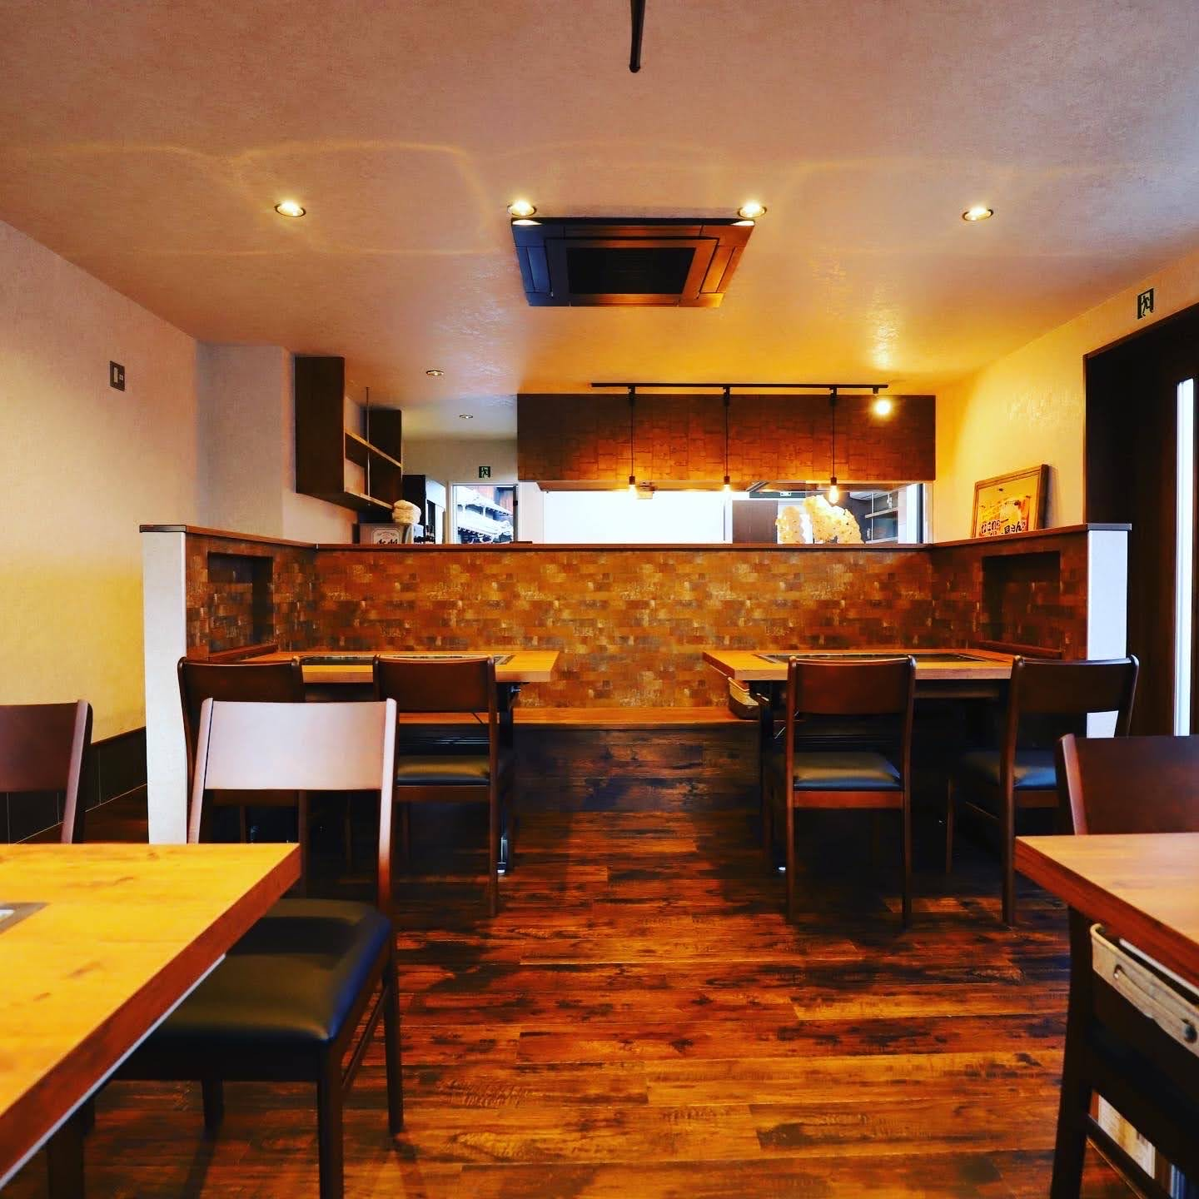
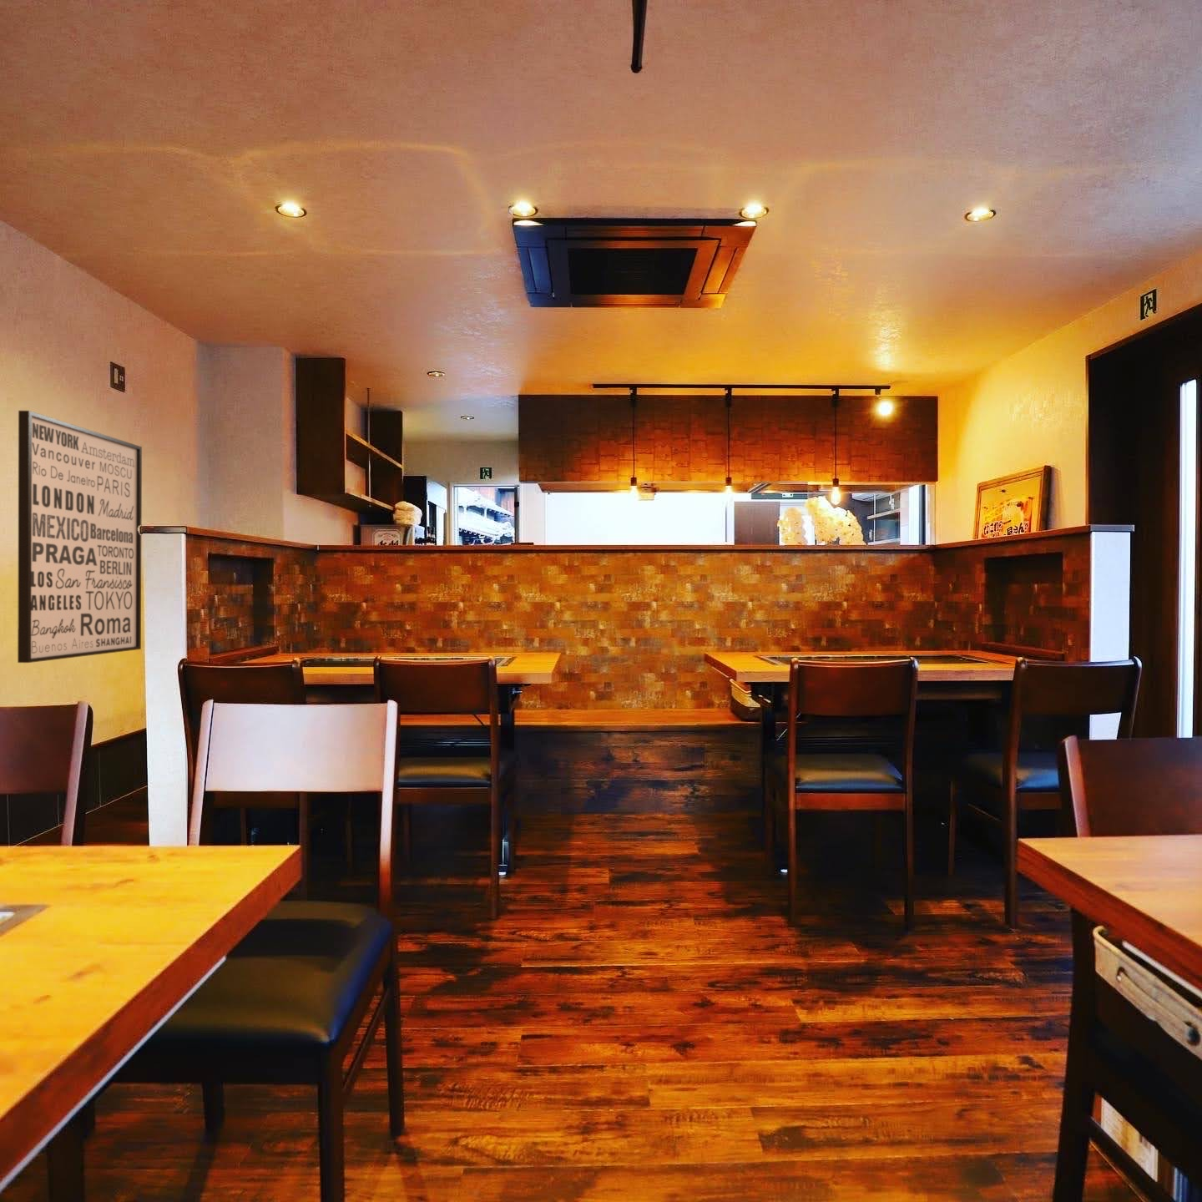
+ wall art (86, 543)
